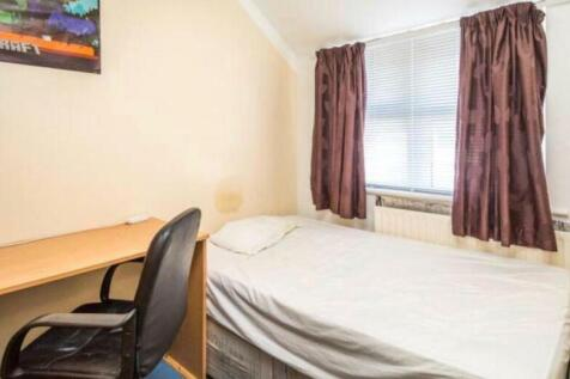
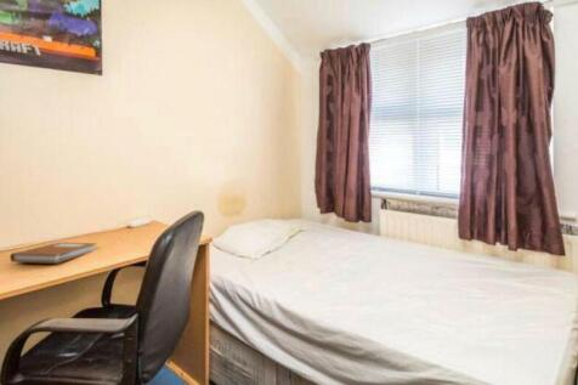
+ notebook (57, 251)
